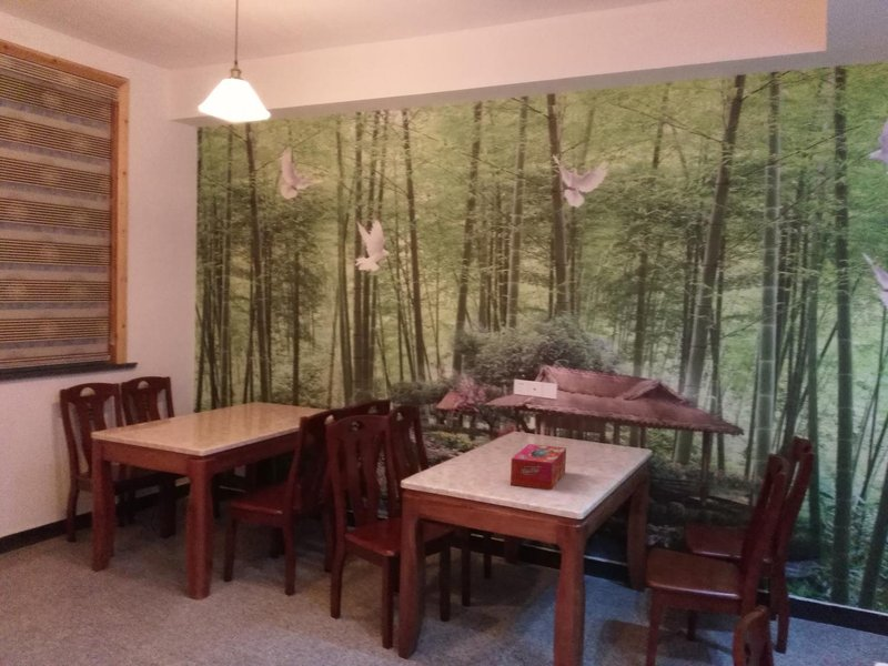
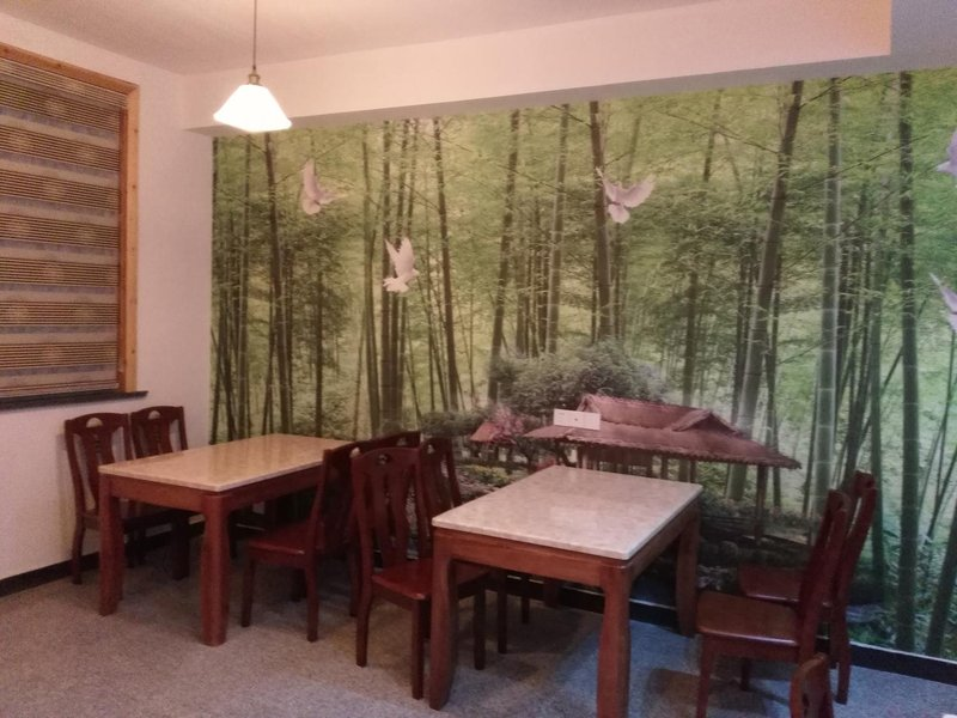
- tissue box (538, 465)
